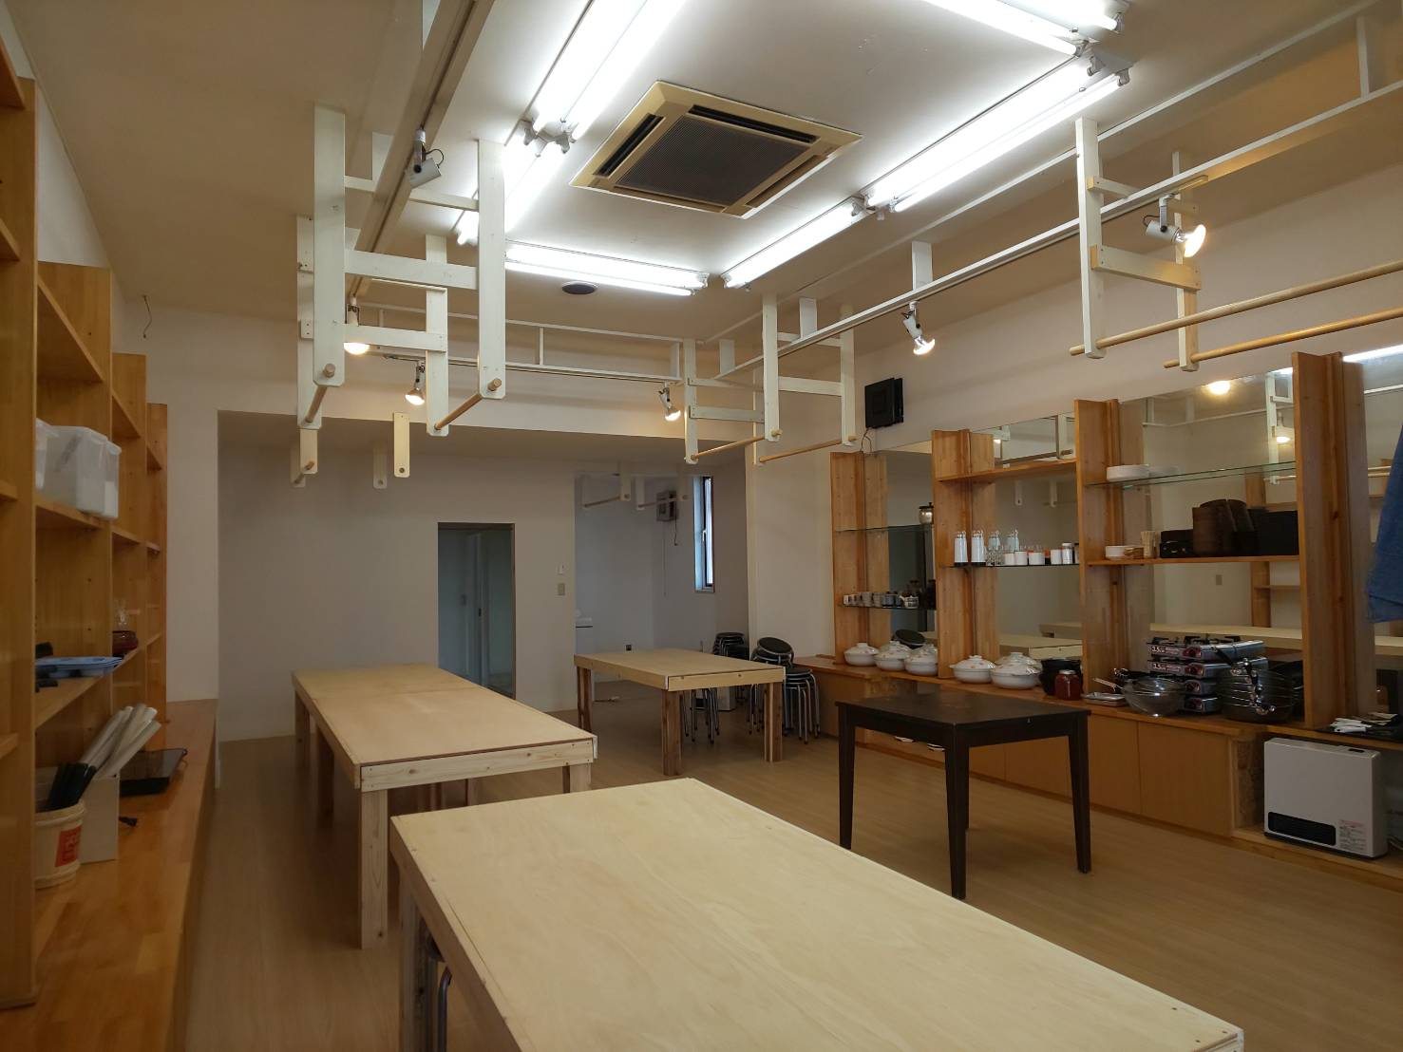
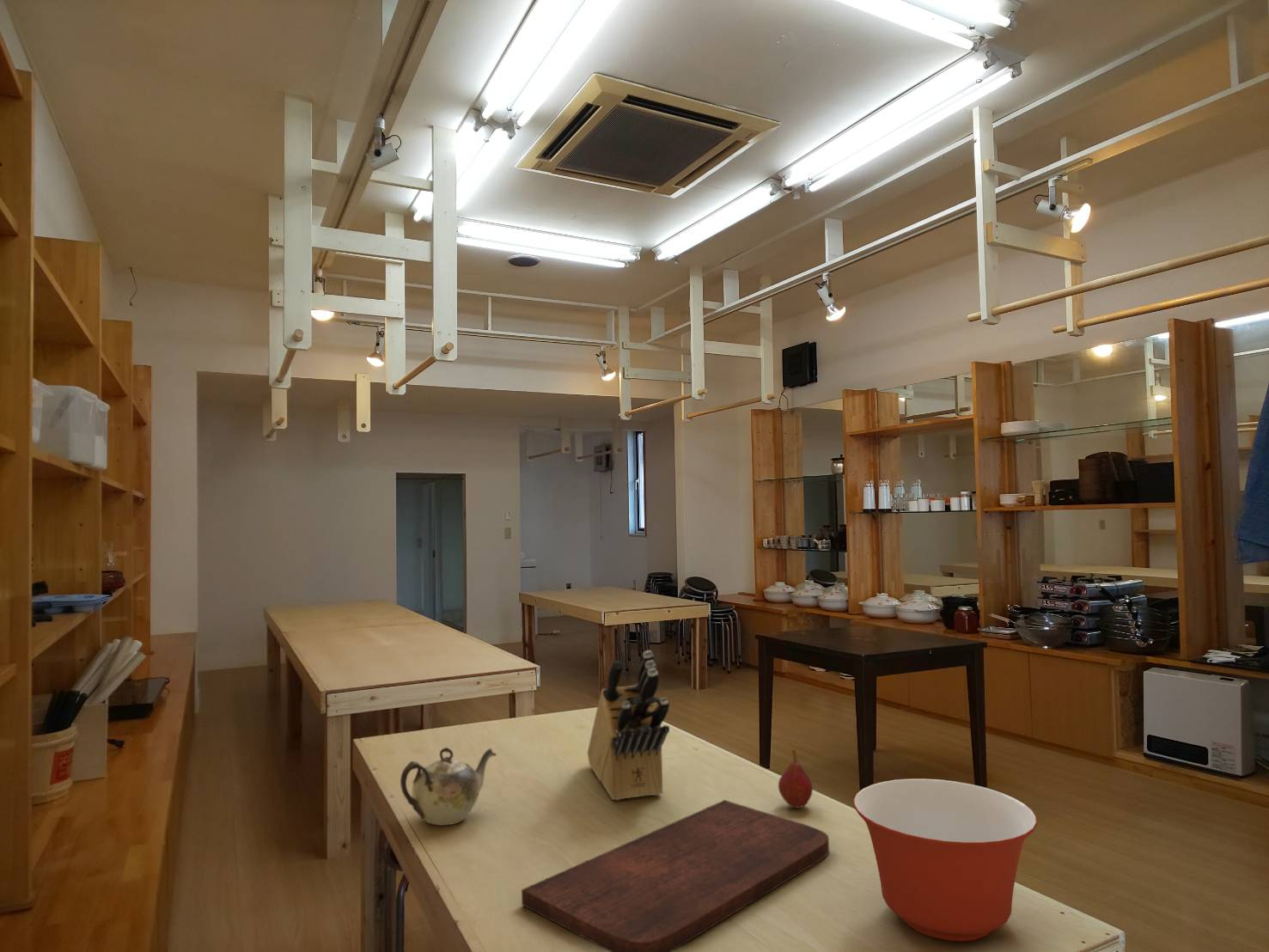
+ knife block (625, 714)
+ fruit (795, 776)
+ mixing bowl (943, 862)
+ cutting board (692, 867)
+ teapot (450, 781)
